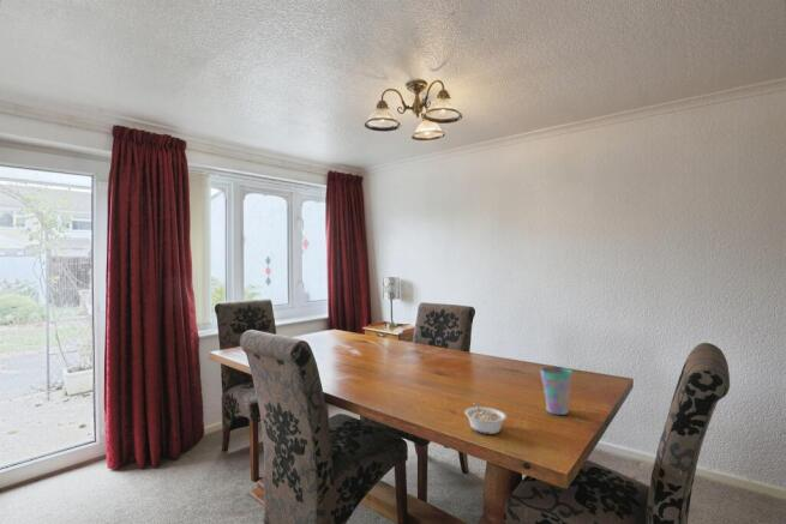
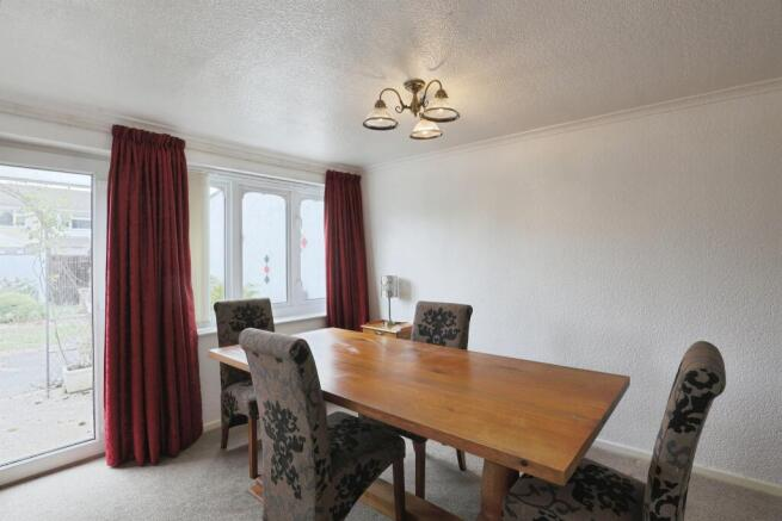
- cup (556, 390)
- legume (484, 418)
